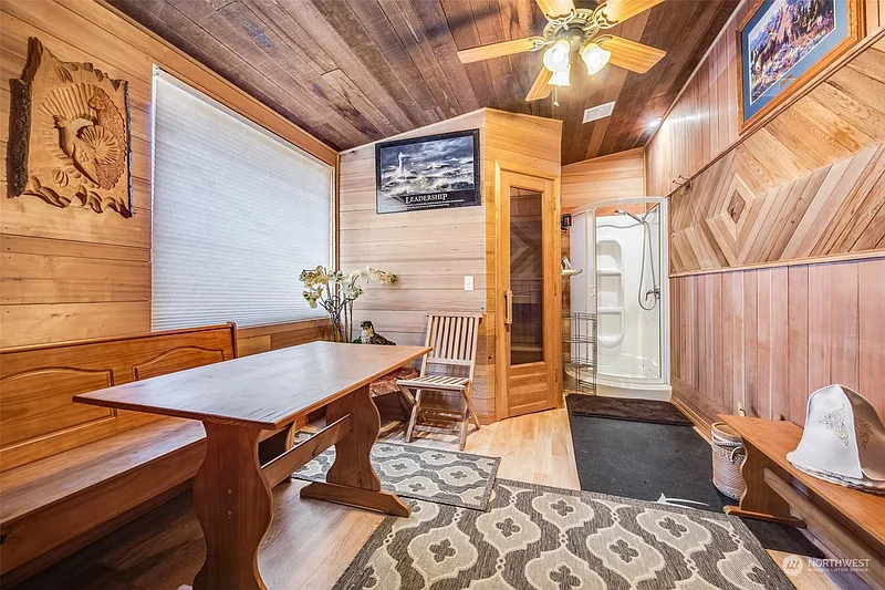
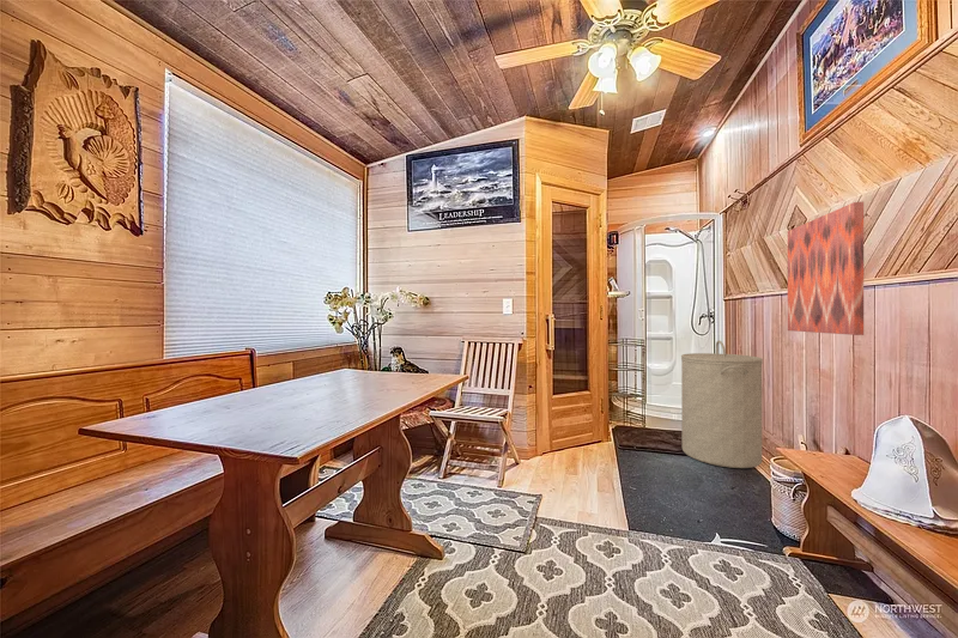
+ laundry hamper (720, 397)
+ wall art (819, 275)
